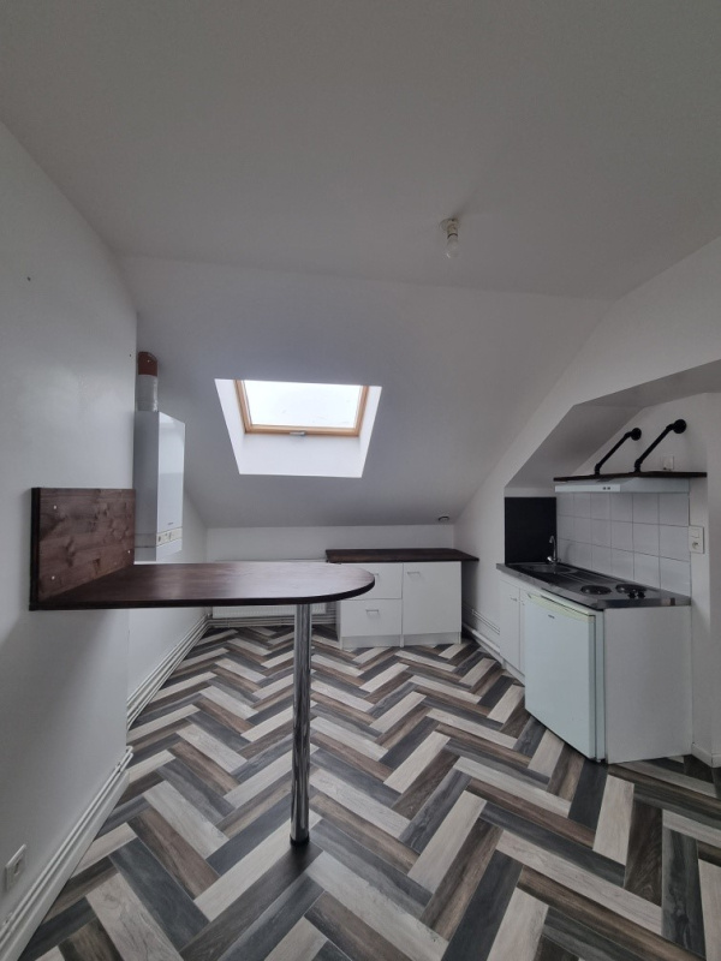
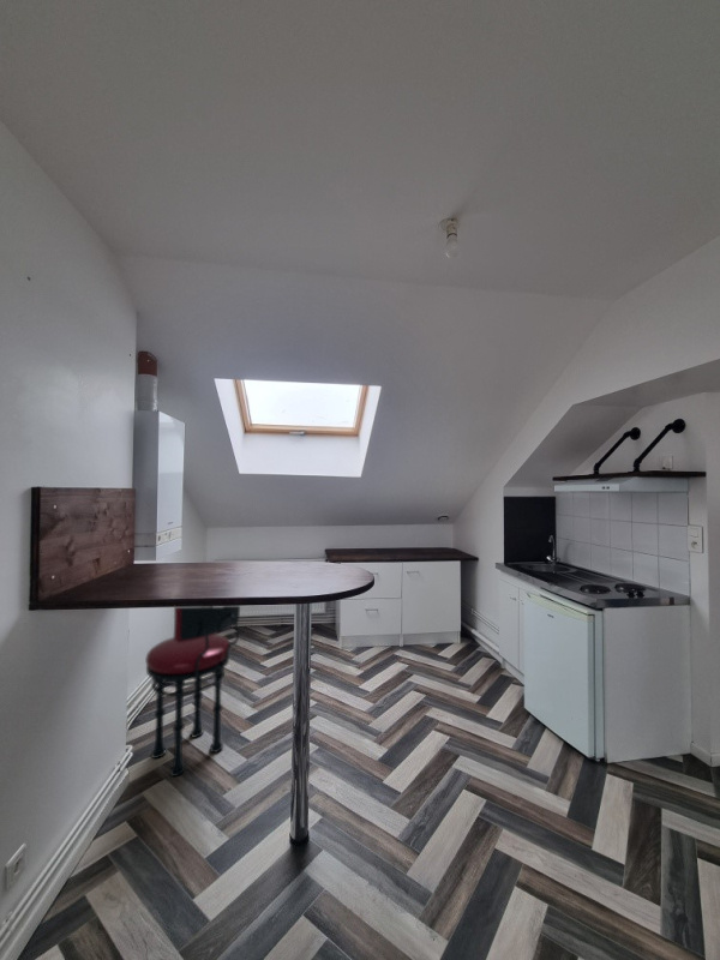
+ stool (194, 671)
